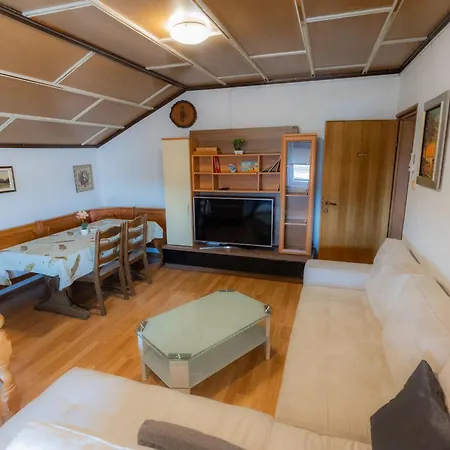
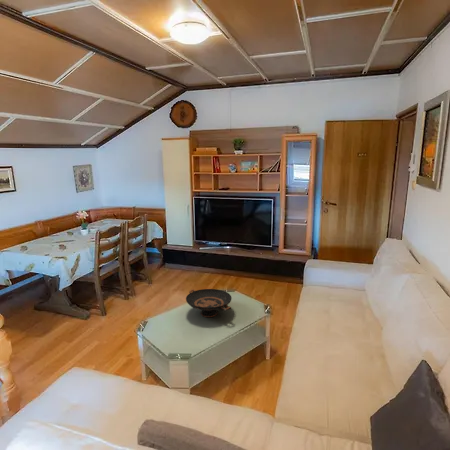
+ decorative bowl (209, 304)
